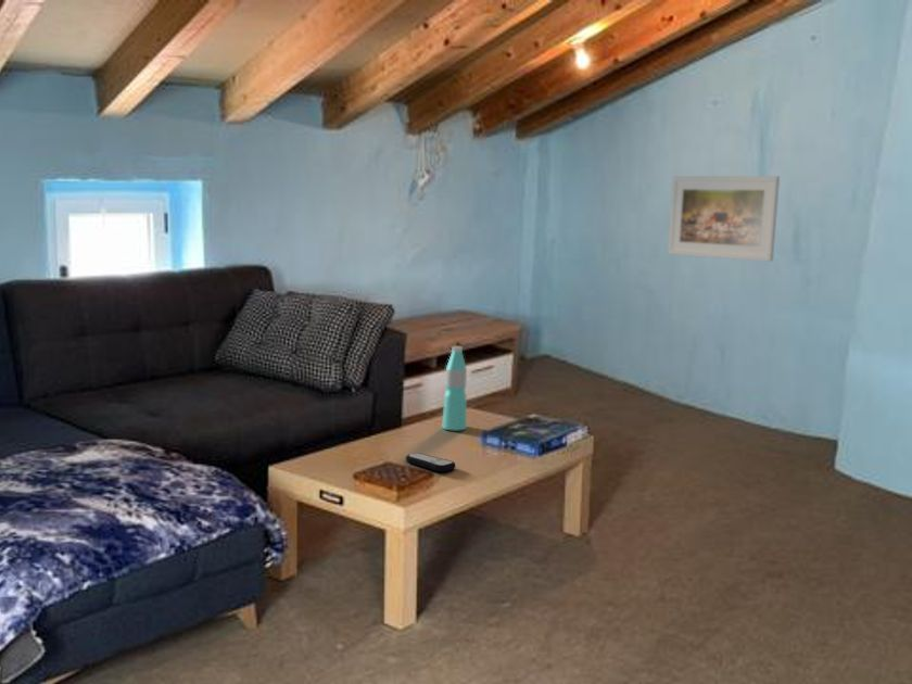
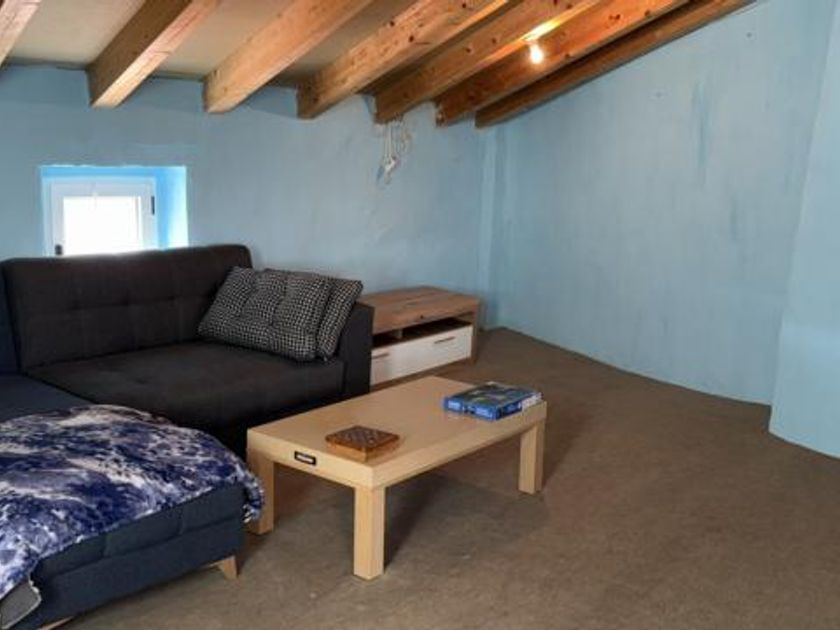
- remote control (429, 461)
- water bottle (455, 387)
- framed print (721, 216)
